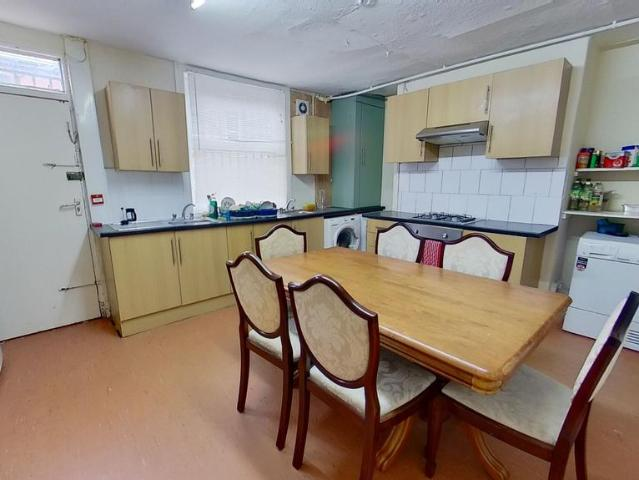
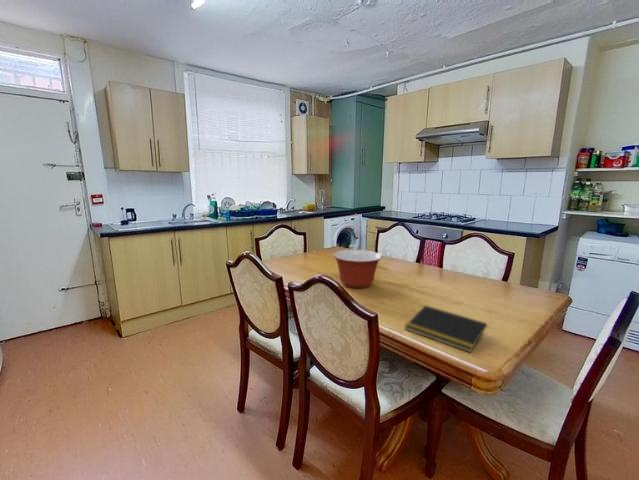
+ mixing bowl (356, 269)
+ notepad (445, 326)
